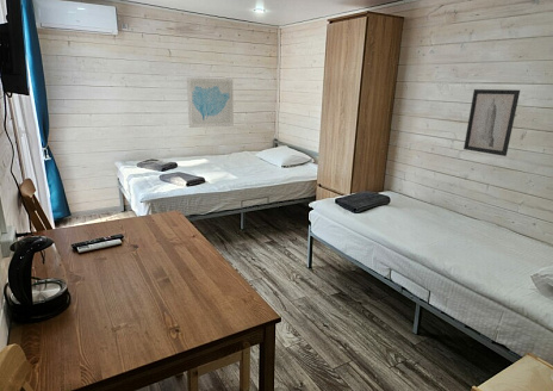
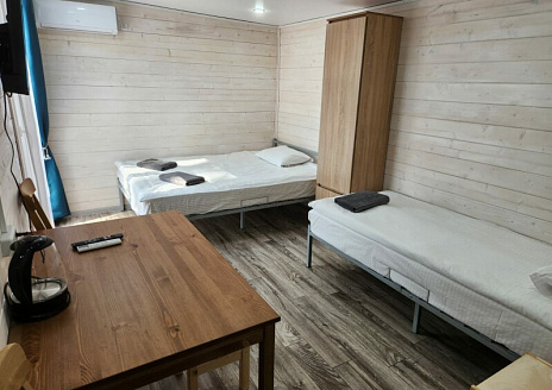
- wall art (489, 122)
- wall art (211, 103)
